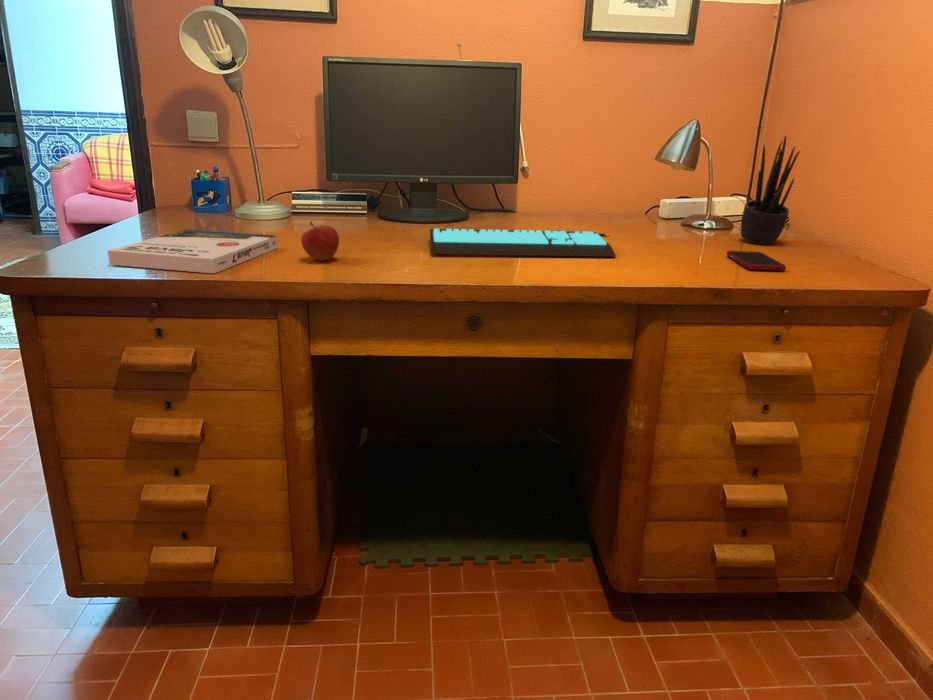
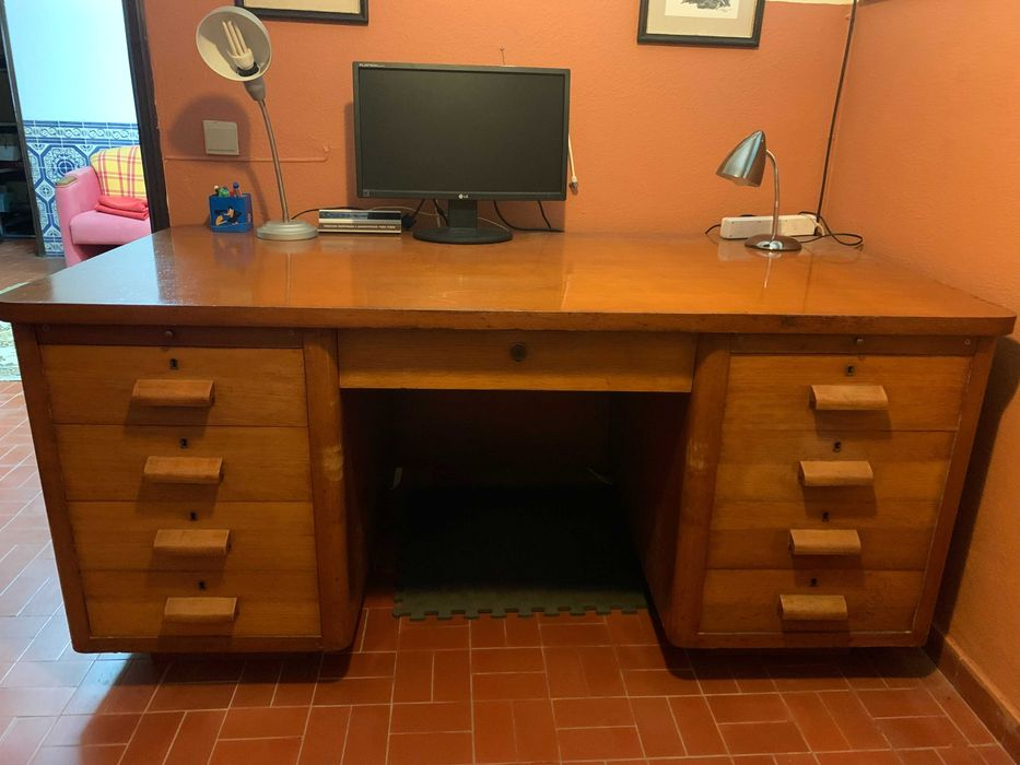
- book (198, 249)
- cell phone (754, 260)
- computer keyboard (526, 237)
- potted plant (771, 190)
- apple (320, 240)
